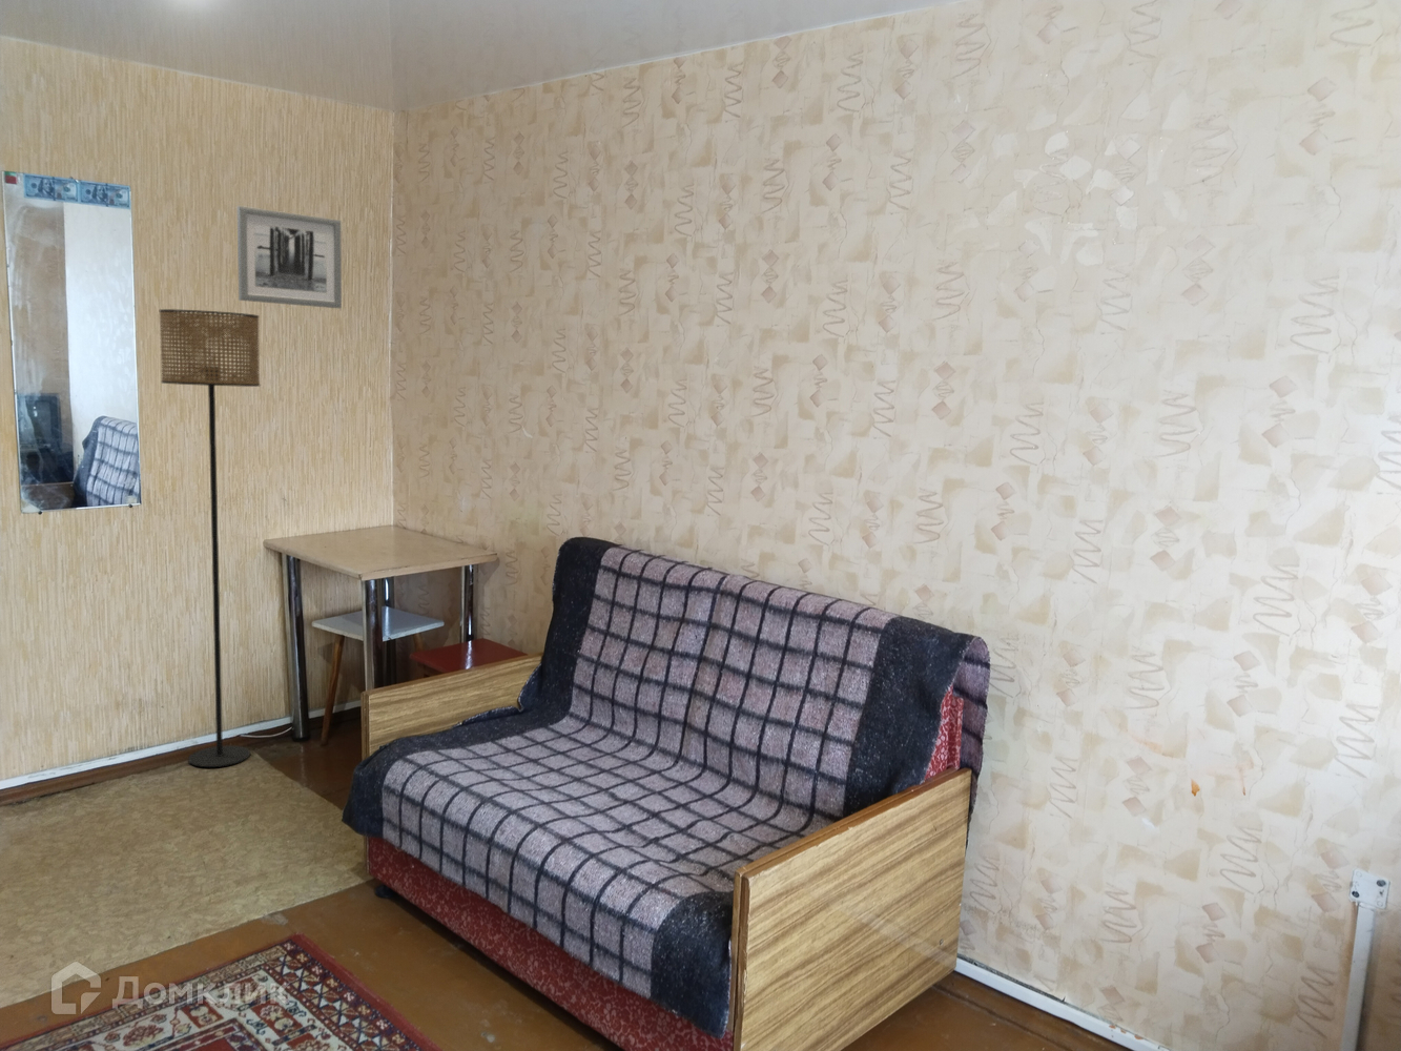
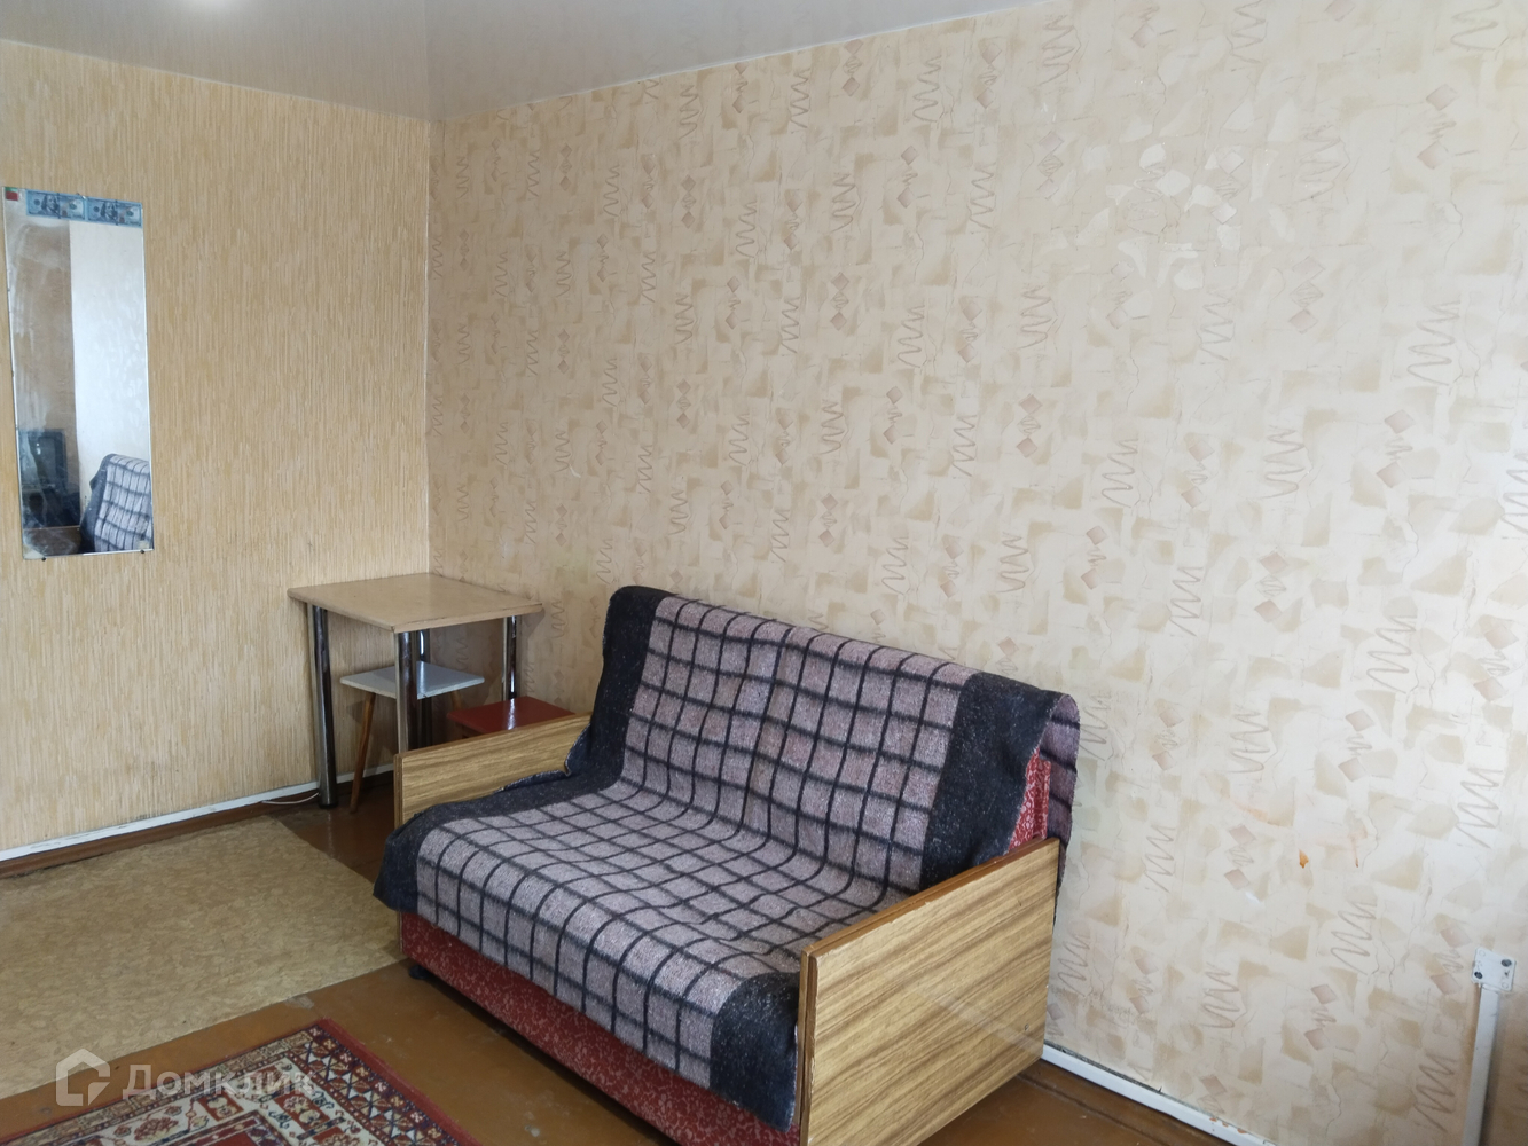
- wall art (291, 258)
- floor lamp (214, 541)
